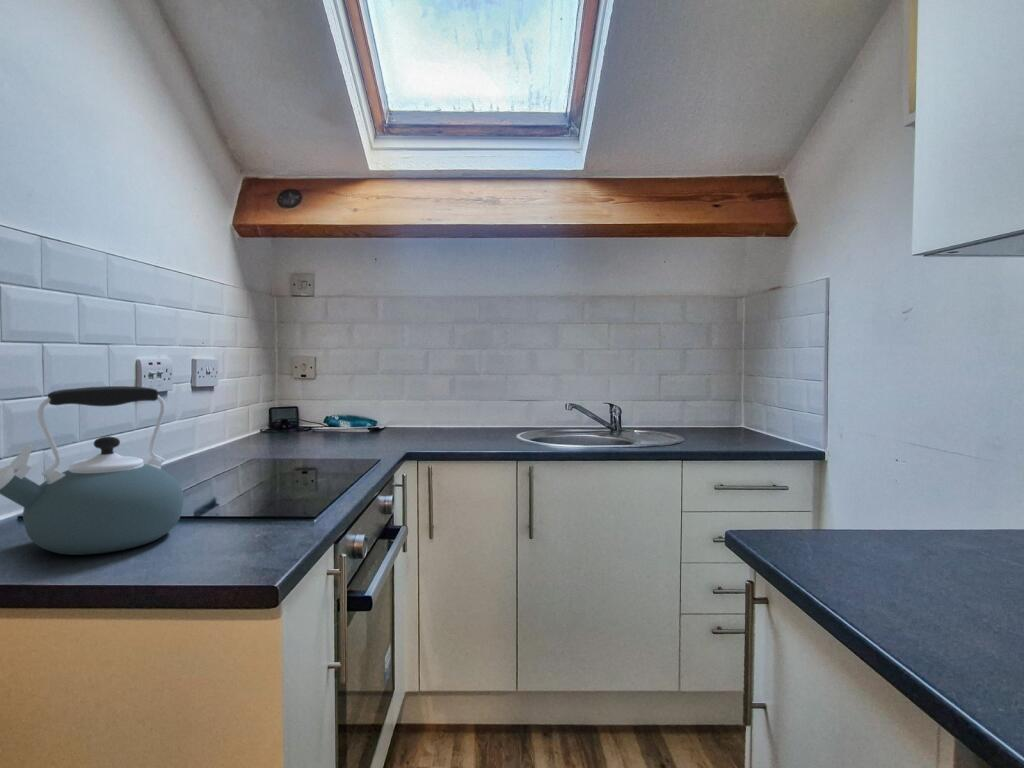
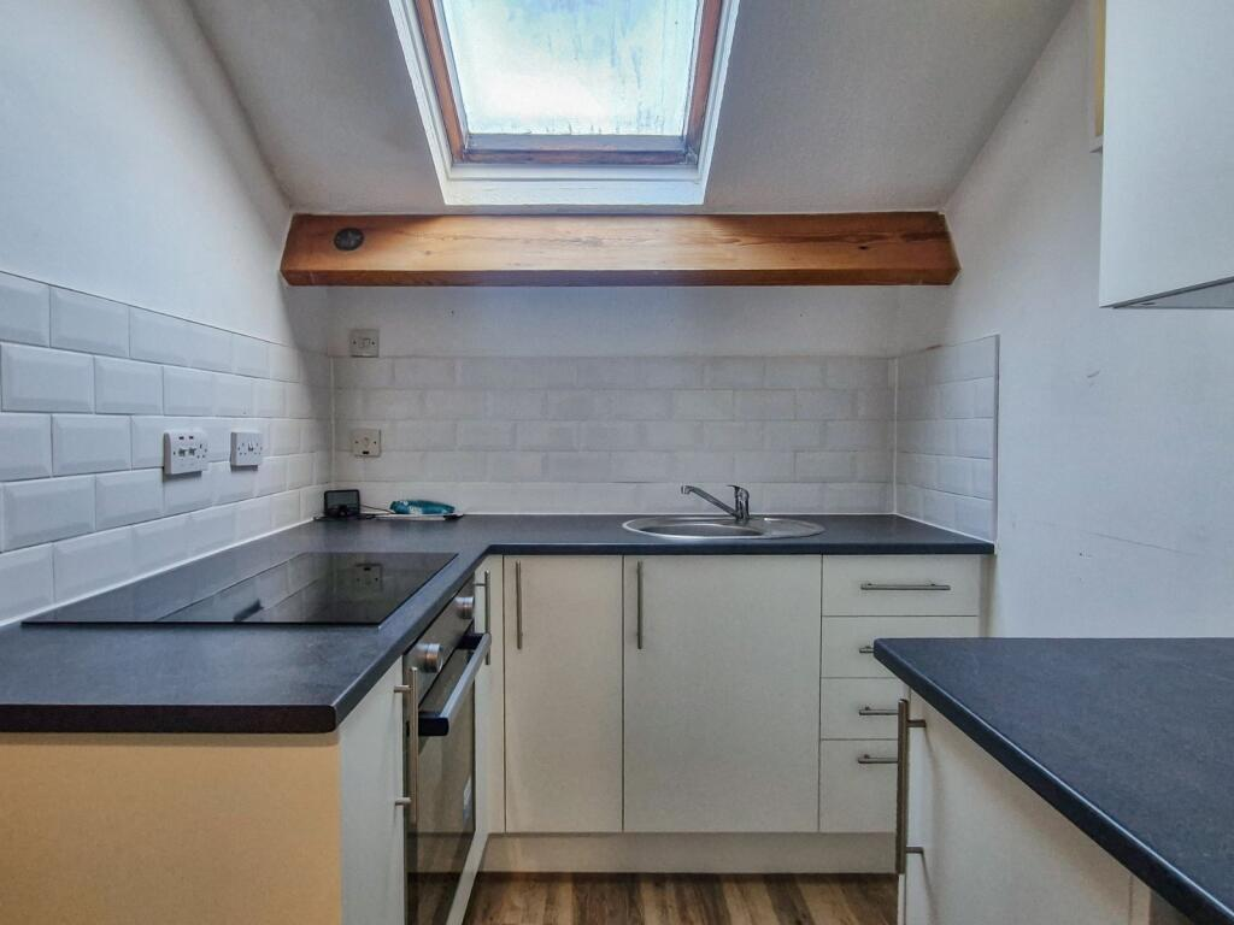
- kettle (91, 465)
